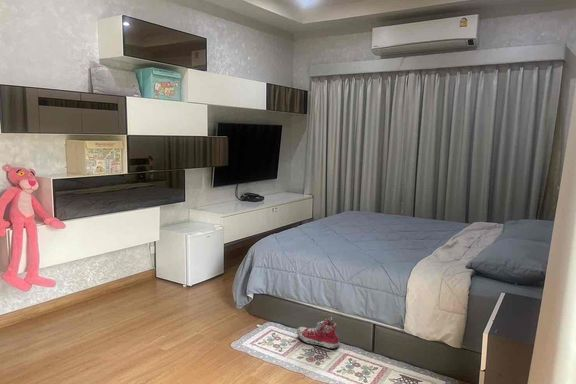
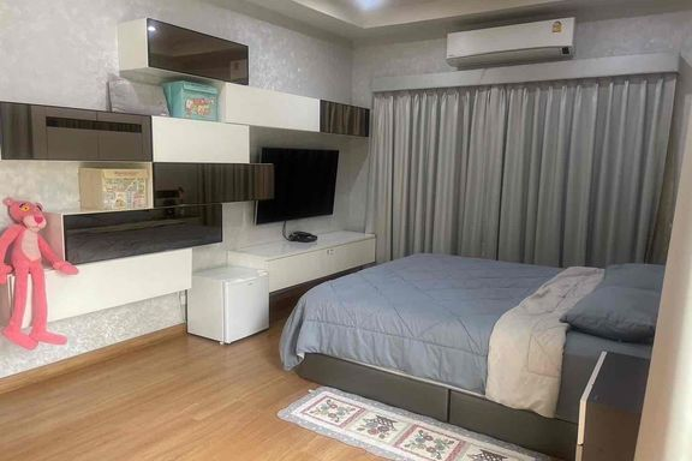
- shoe (317, 330)
